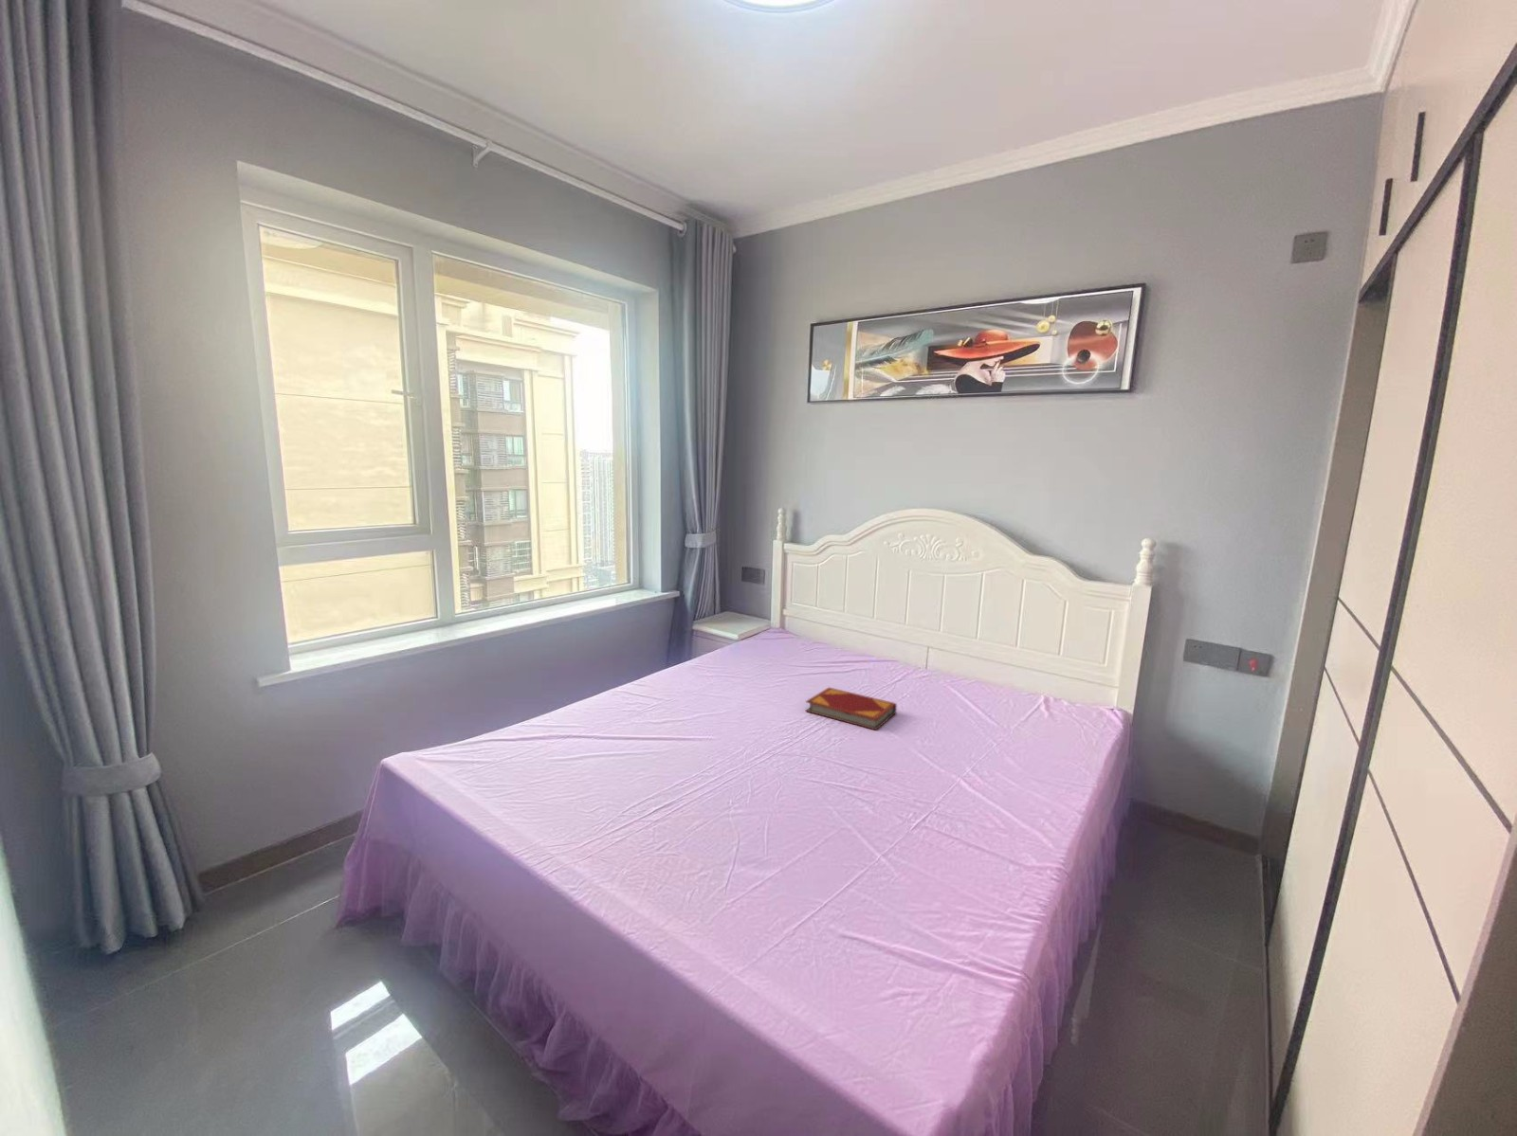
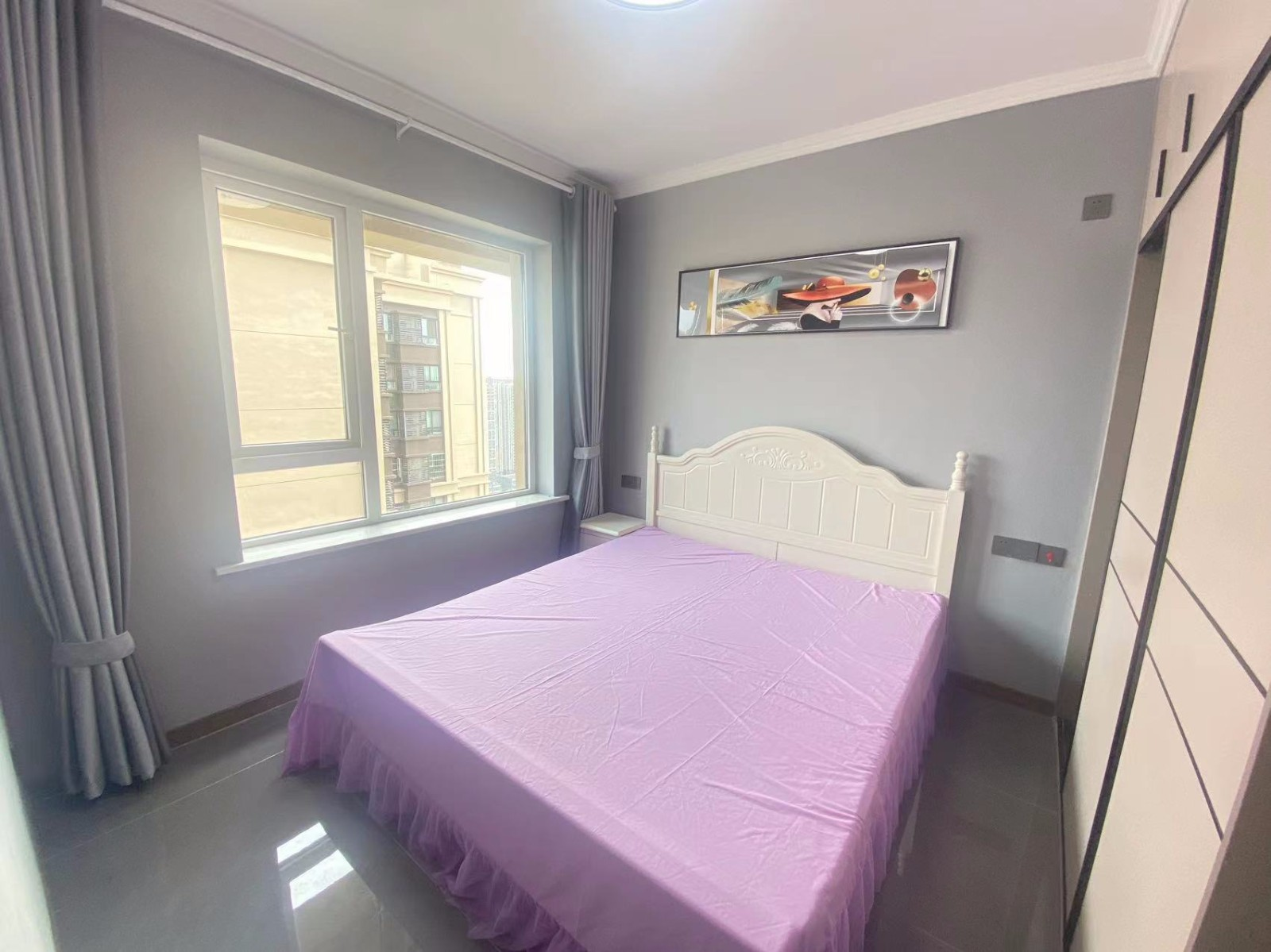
- hardback book (851, 706)
